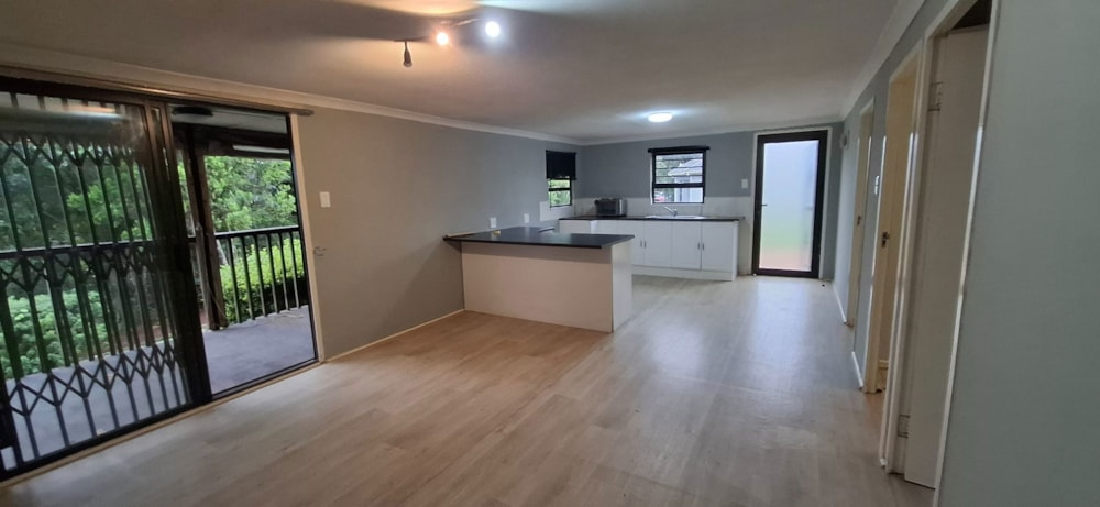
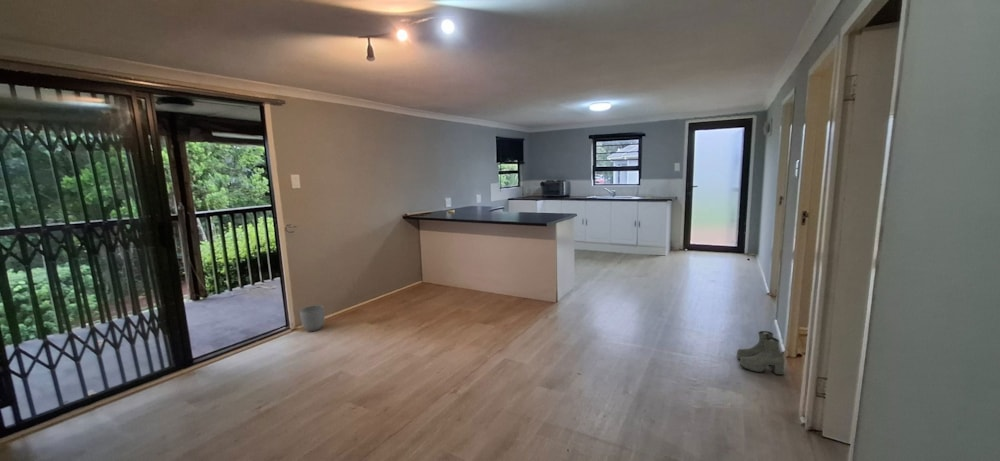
+ boots (759, 350)
+ planter (313, 319)
